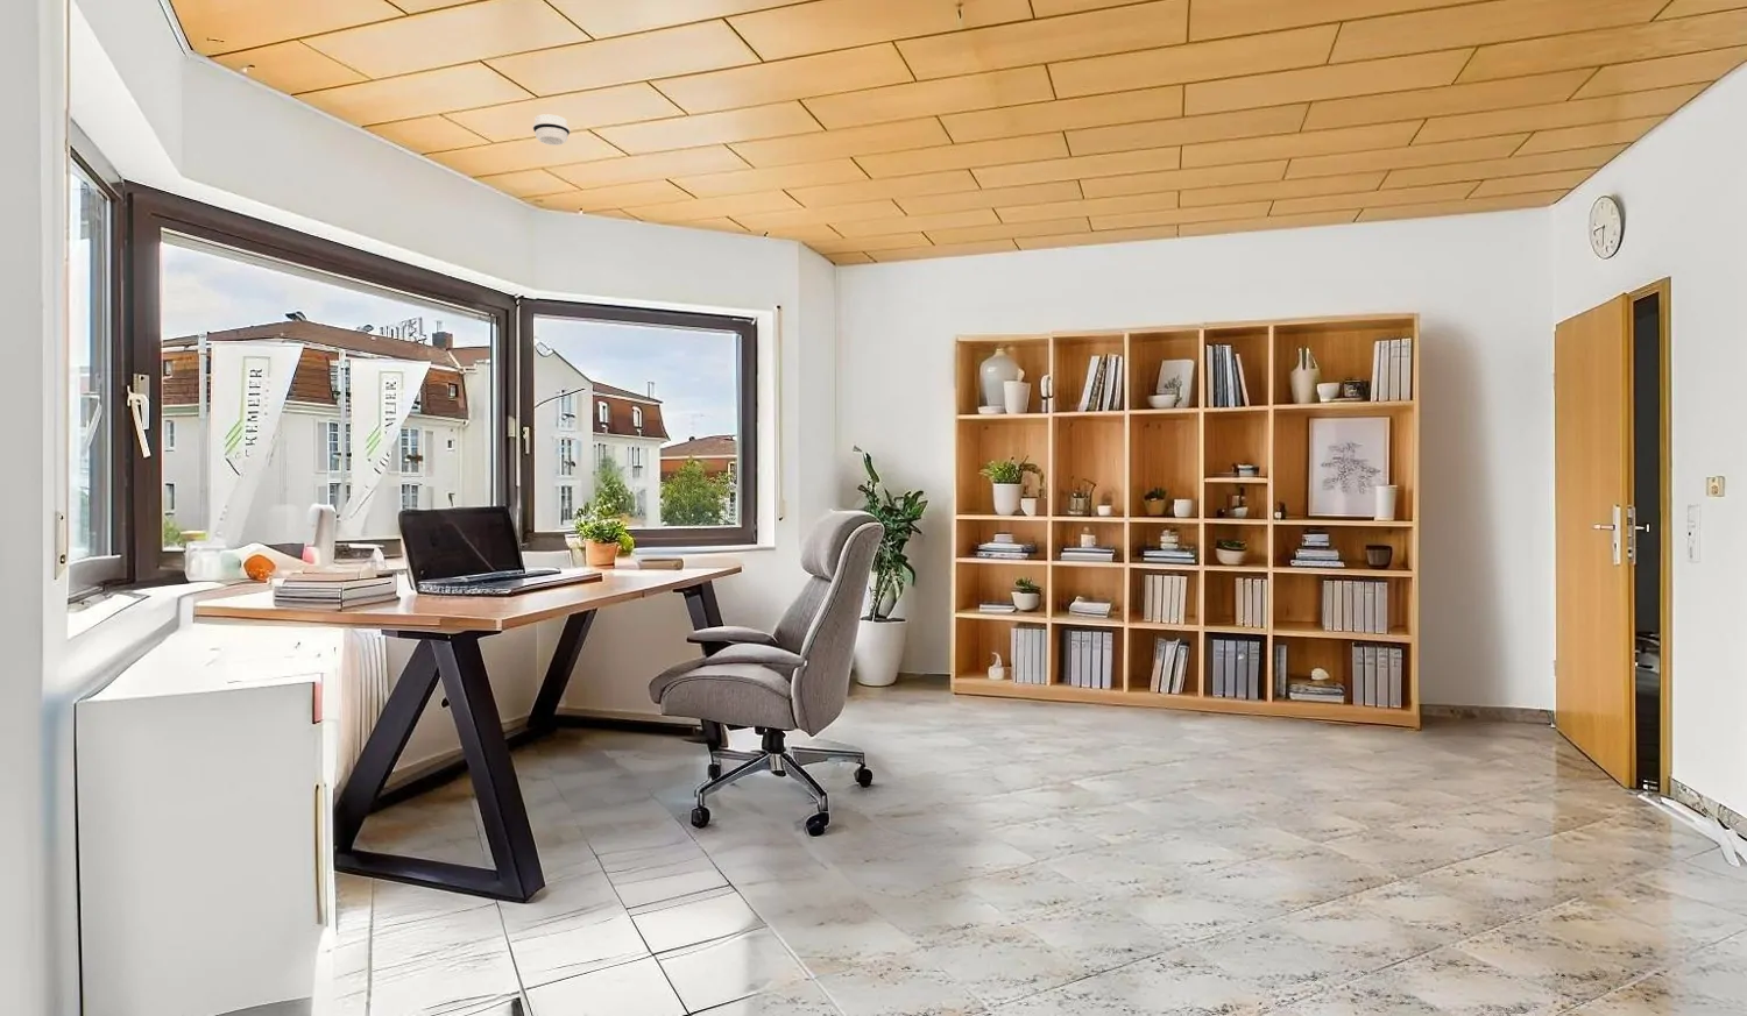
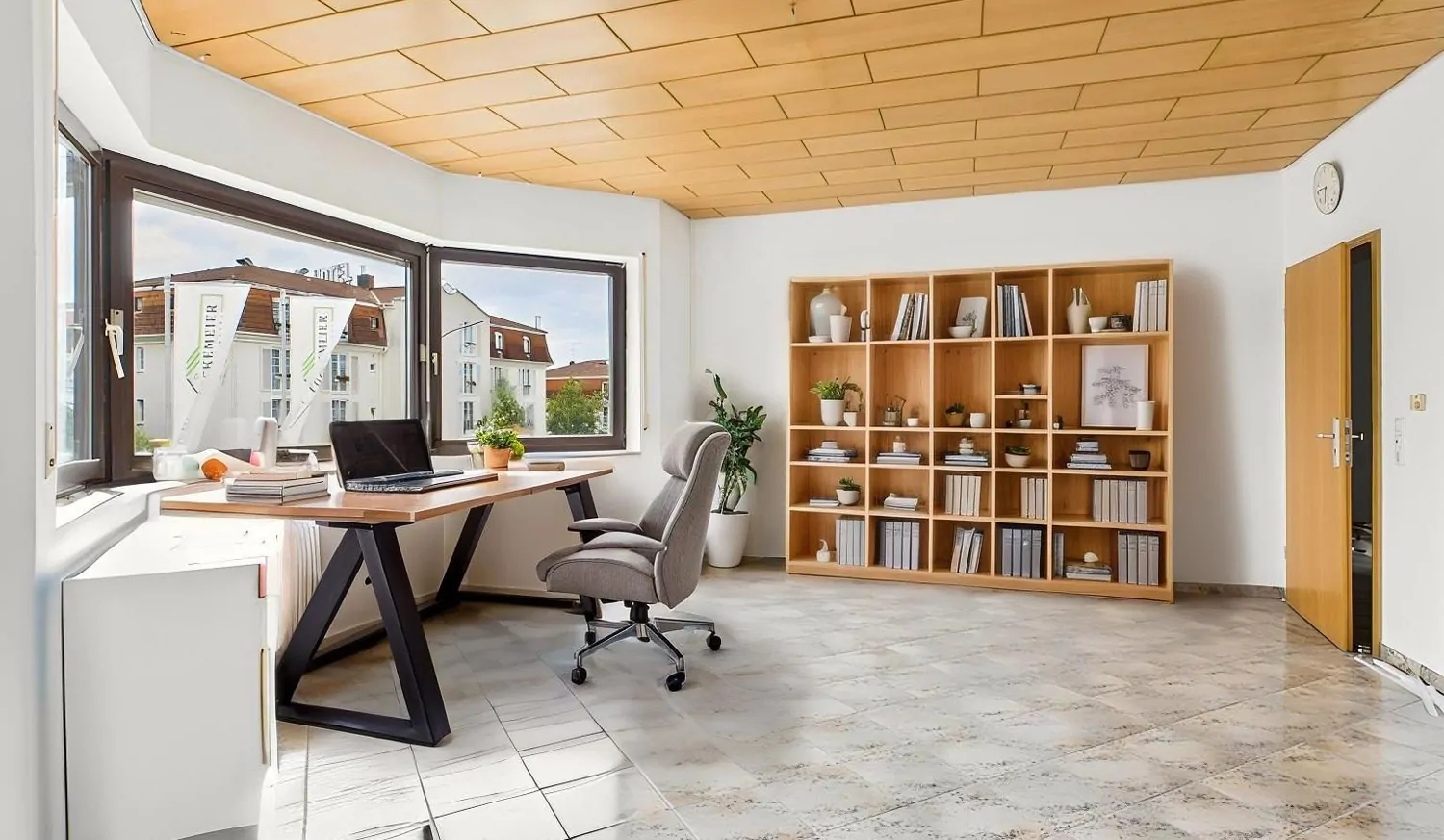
- smoke detector (550, 131)
